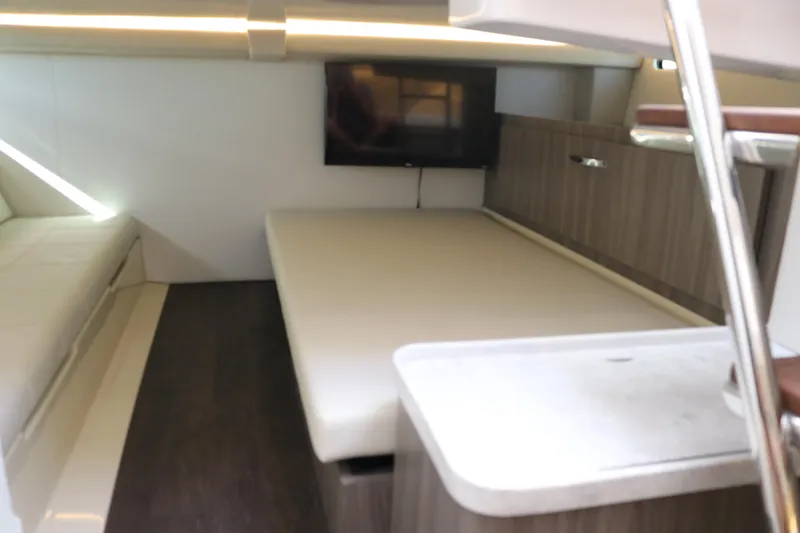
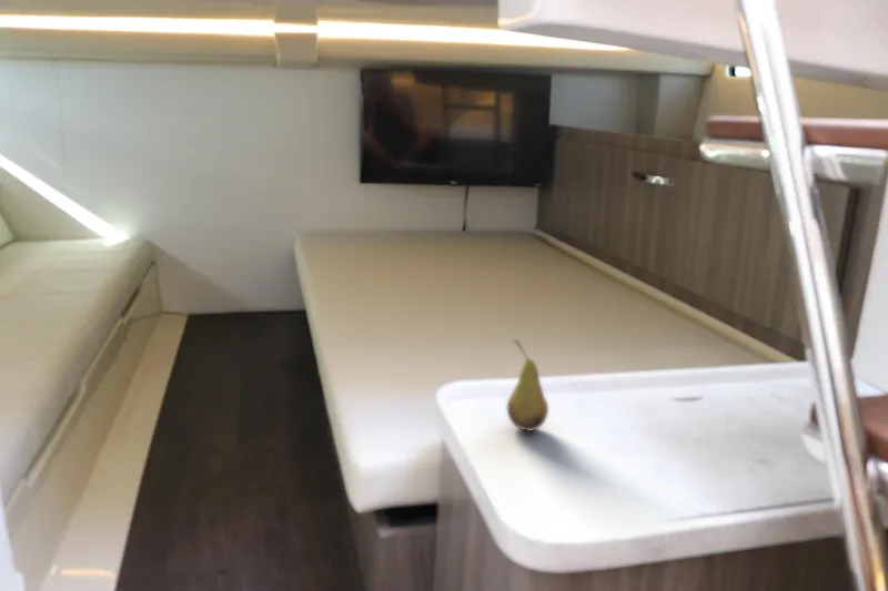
+ fruit (528, 386)
